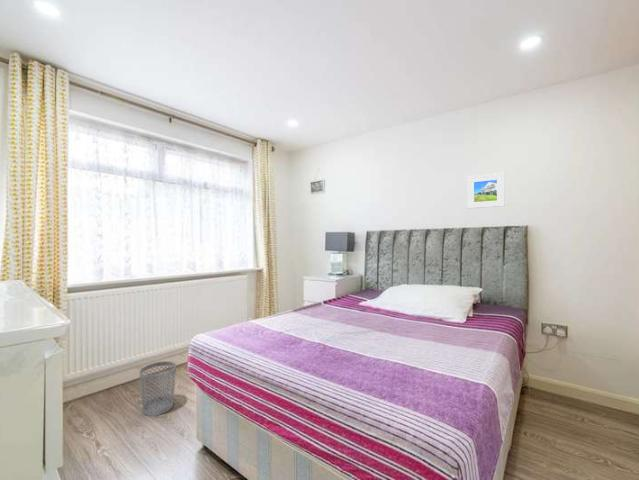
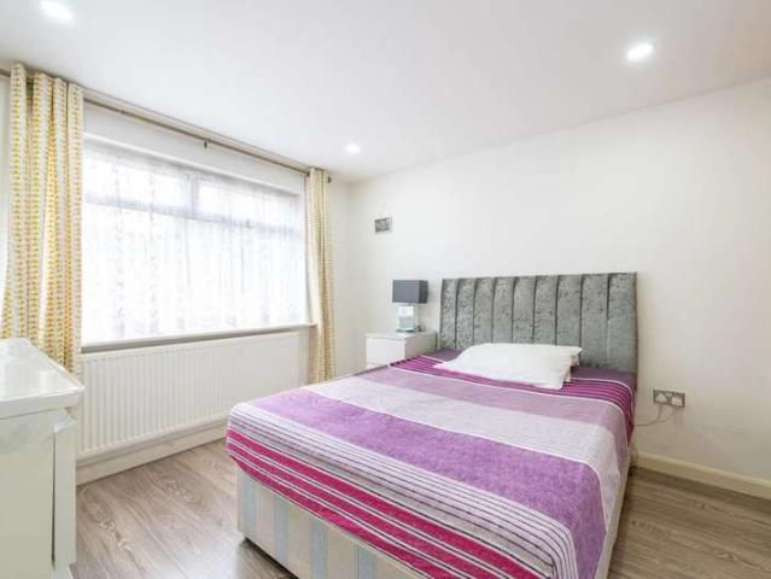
- wastebasket (158, 388)
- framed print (485, 191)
